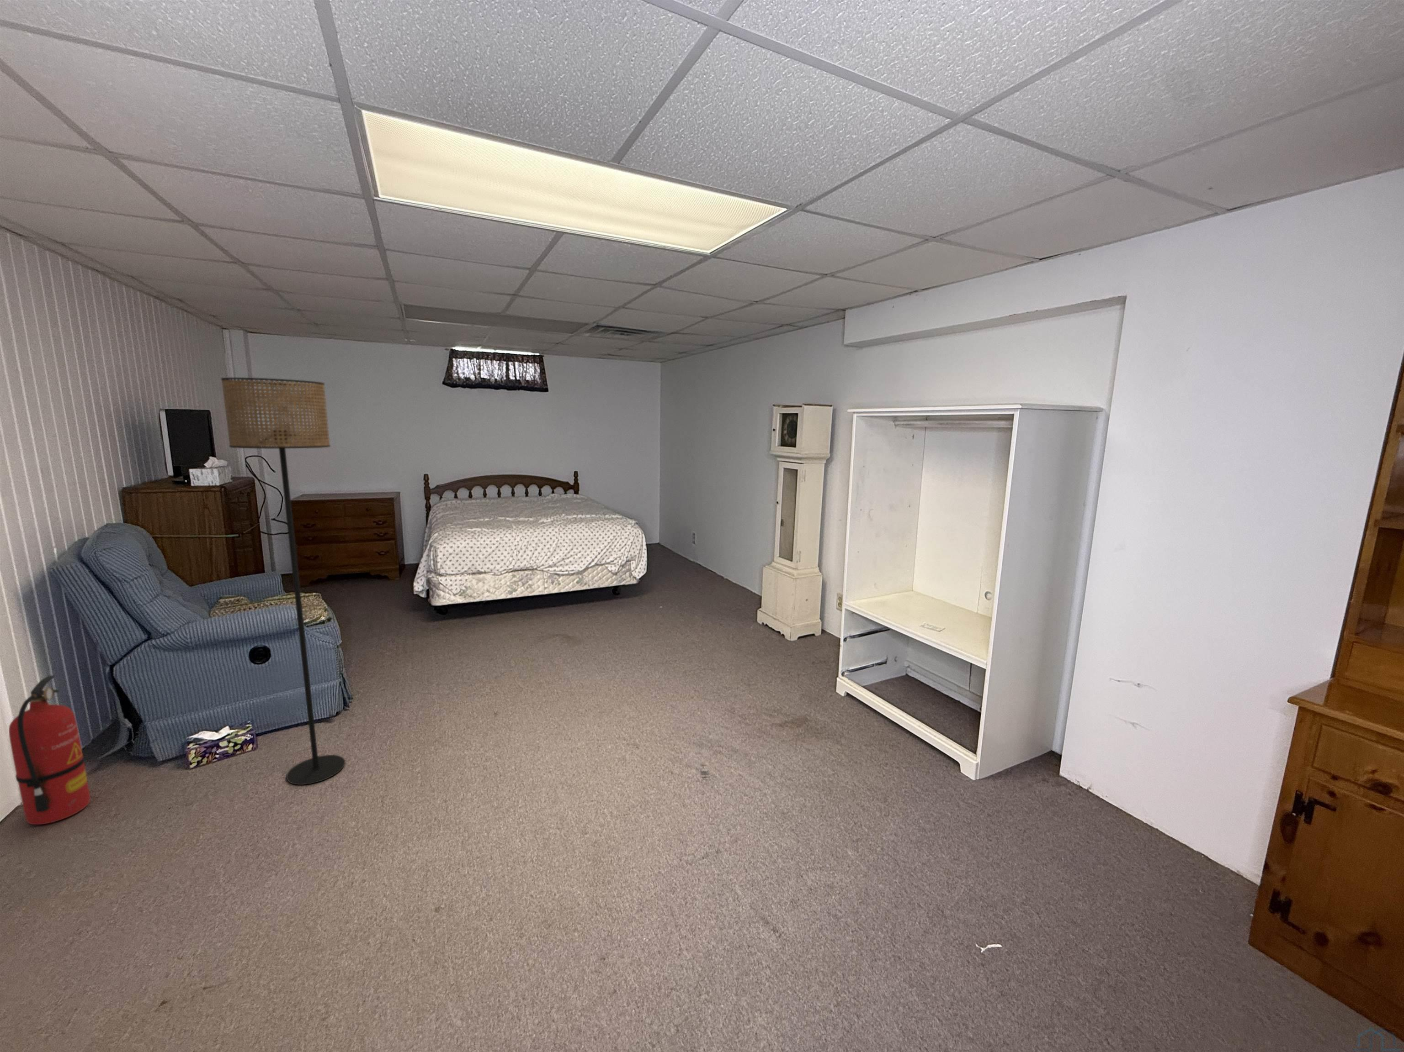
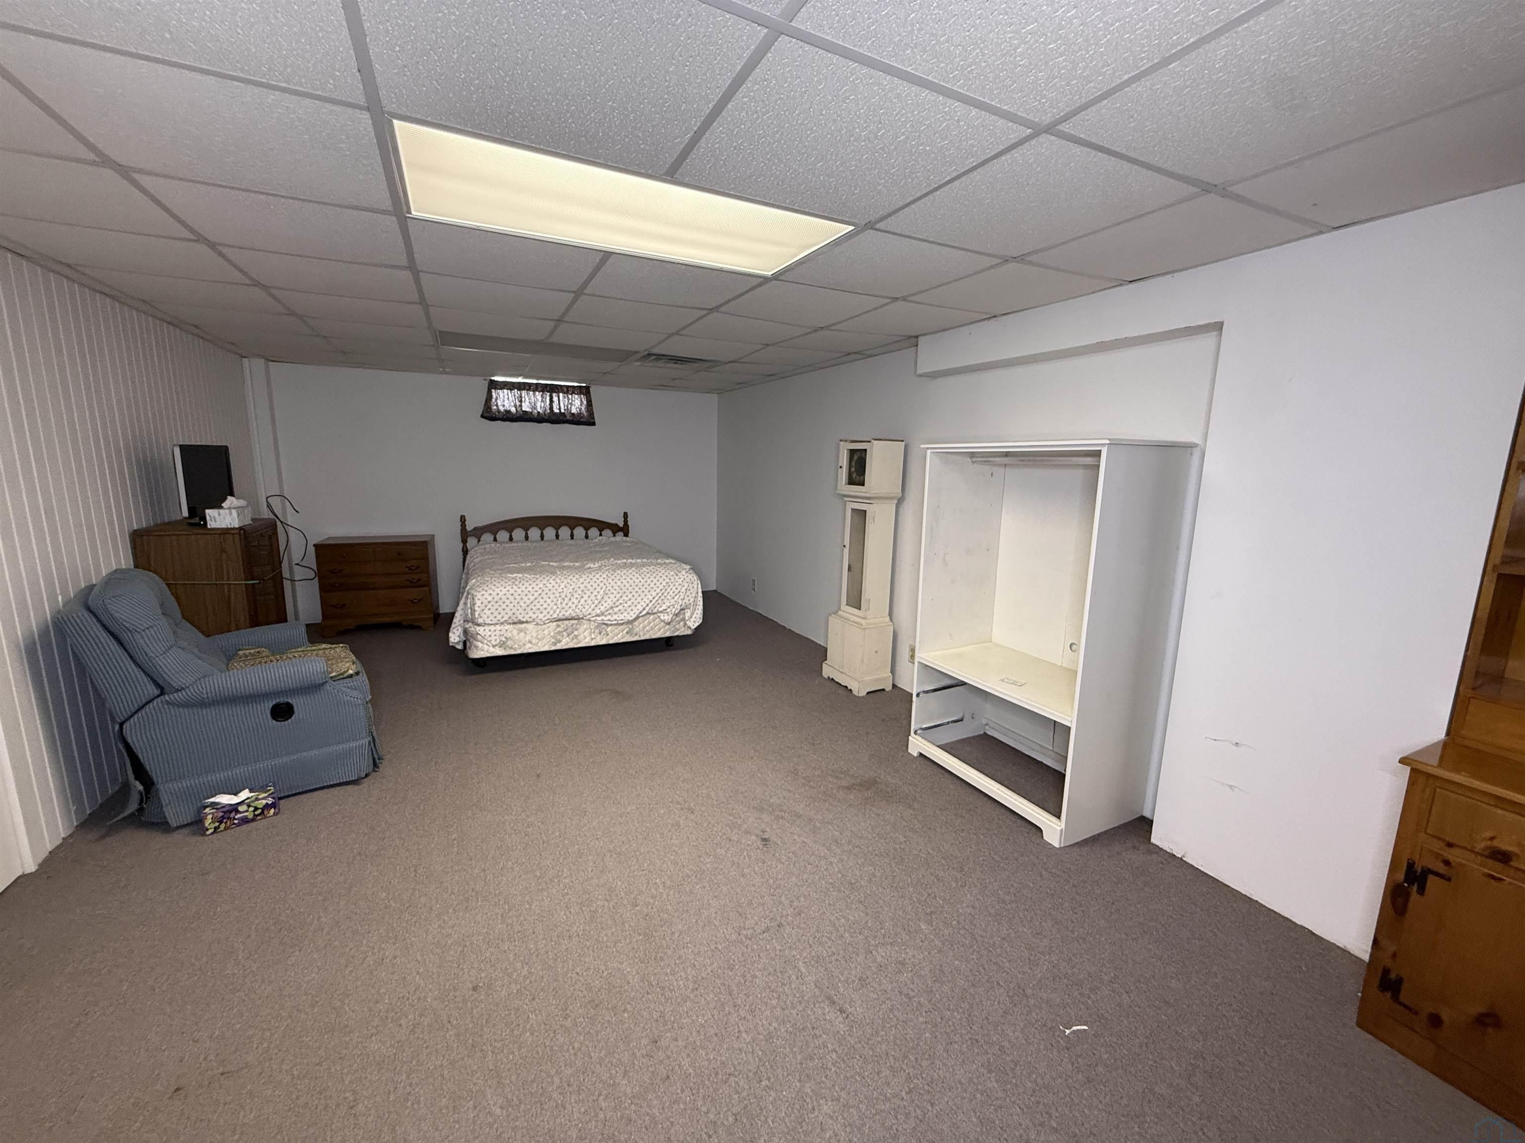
- floor lamp (296, 587)
- fire extinguisher (46, 750)
